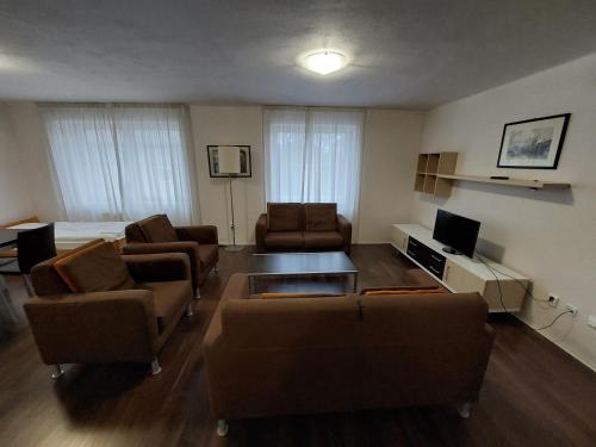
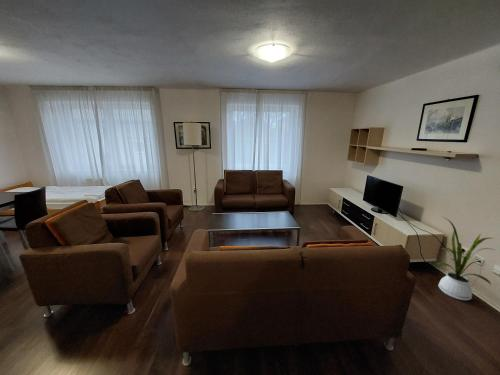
+ house plant (459, 258)
